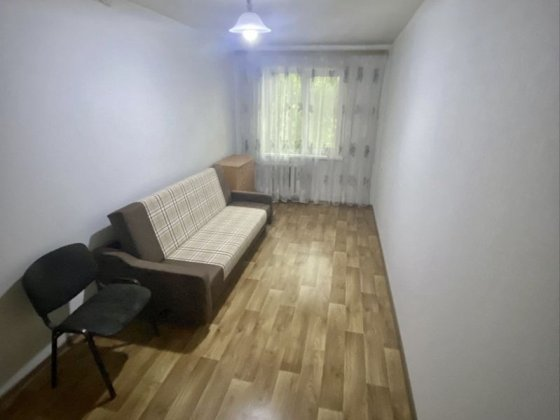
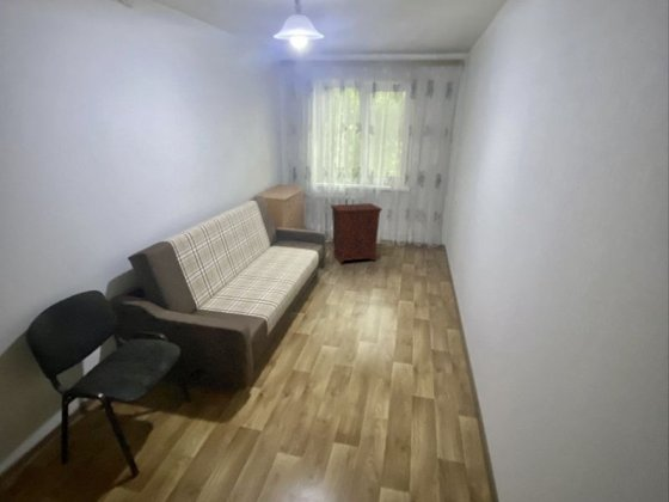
+ nightstand (355, 233)
